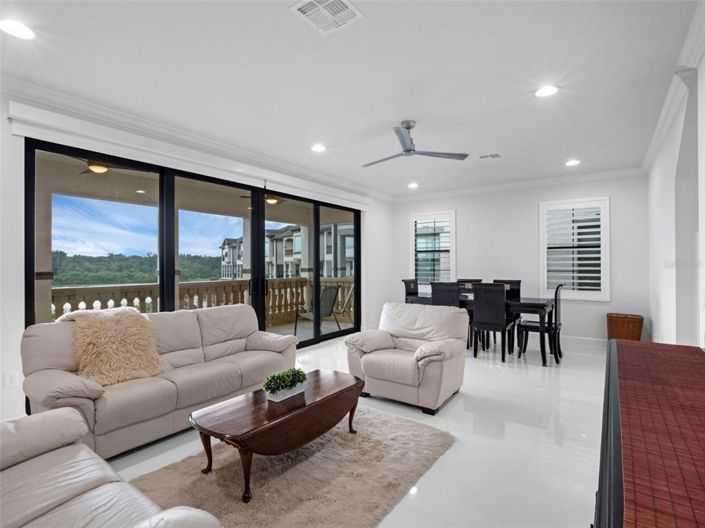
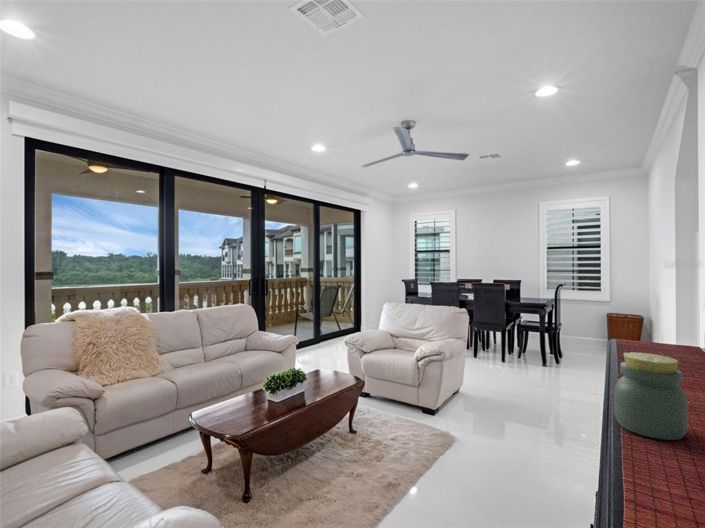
+ jar (649, 392)
